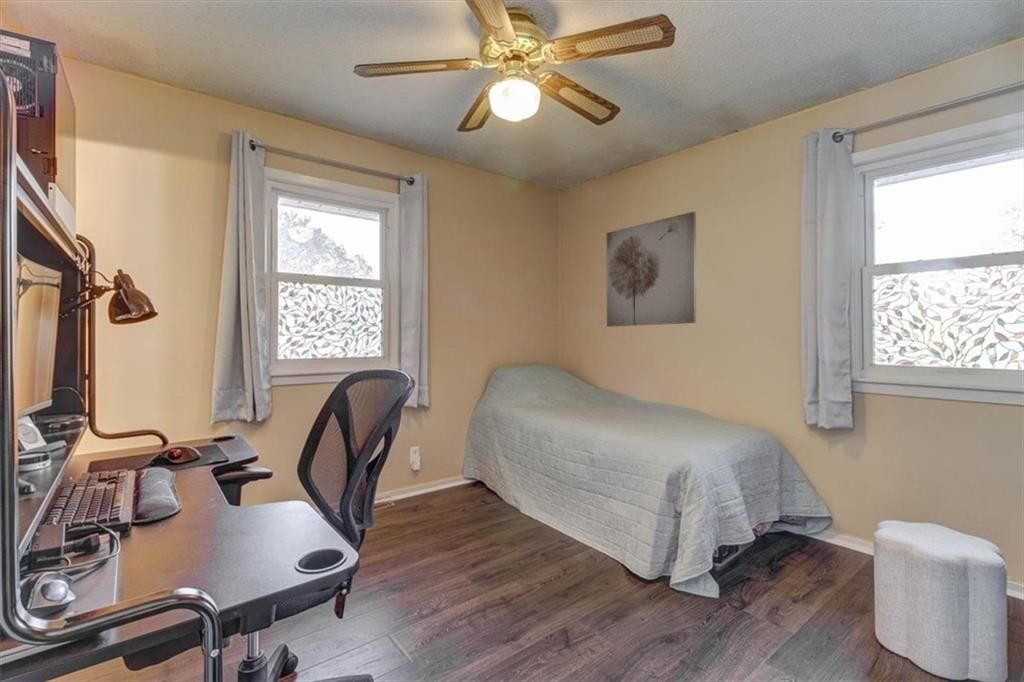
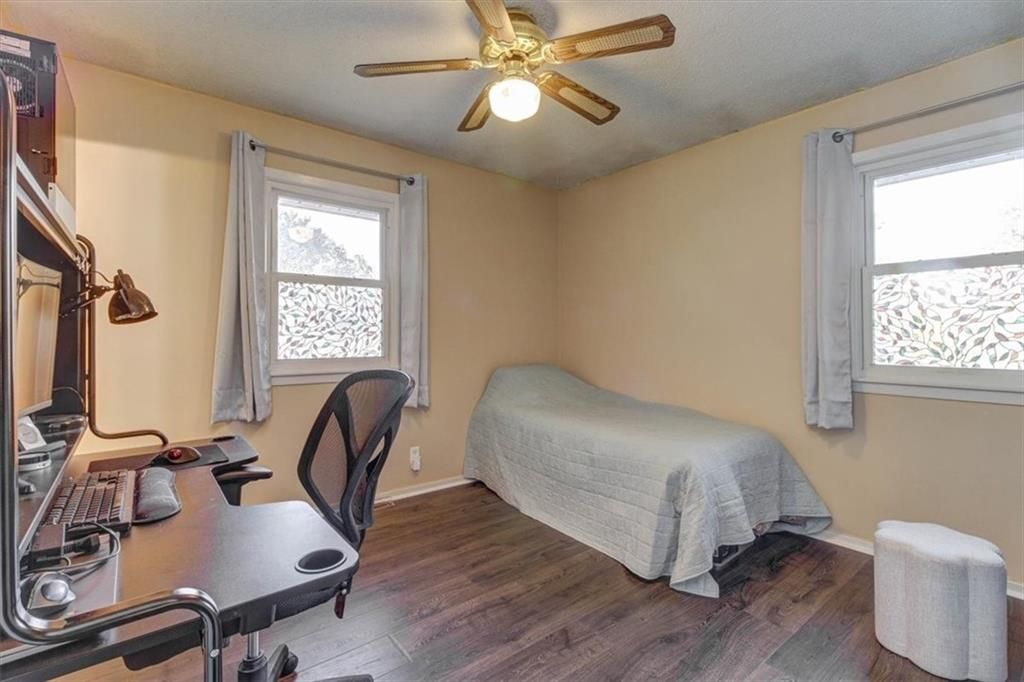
- wall art (647, 274)
